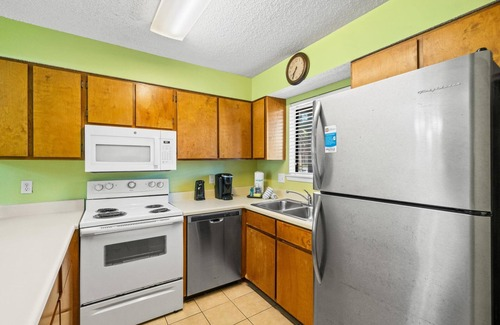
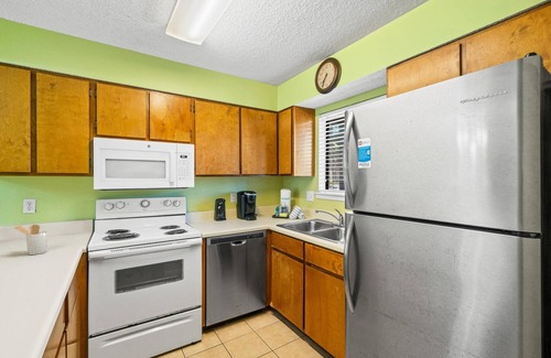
+ utensil holder (31, 238)
